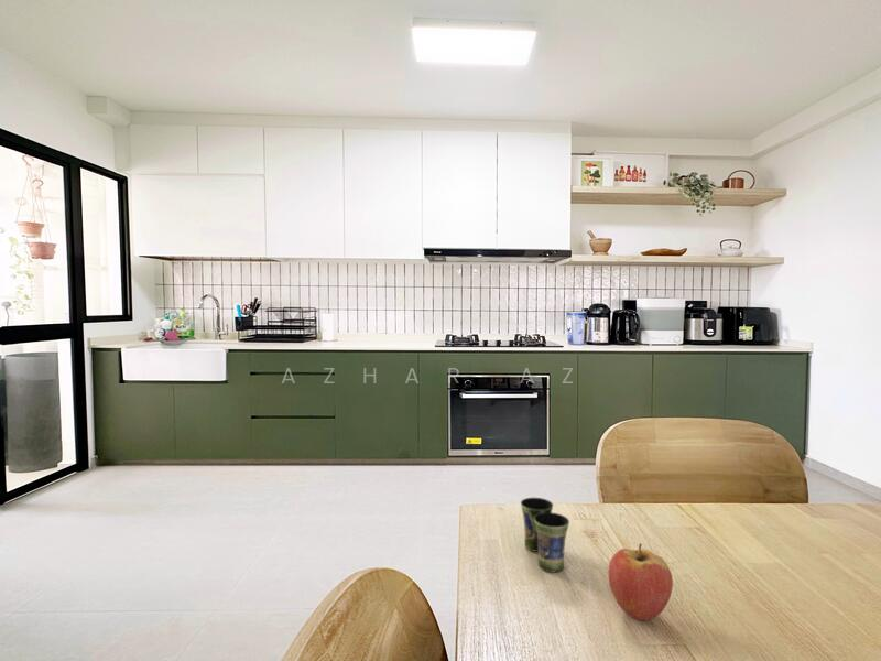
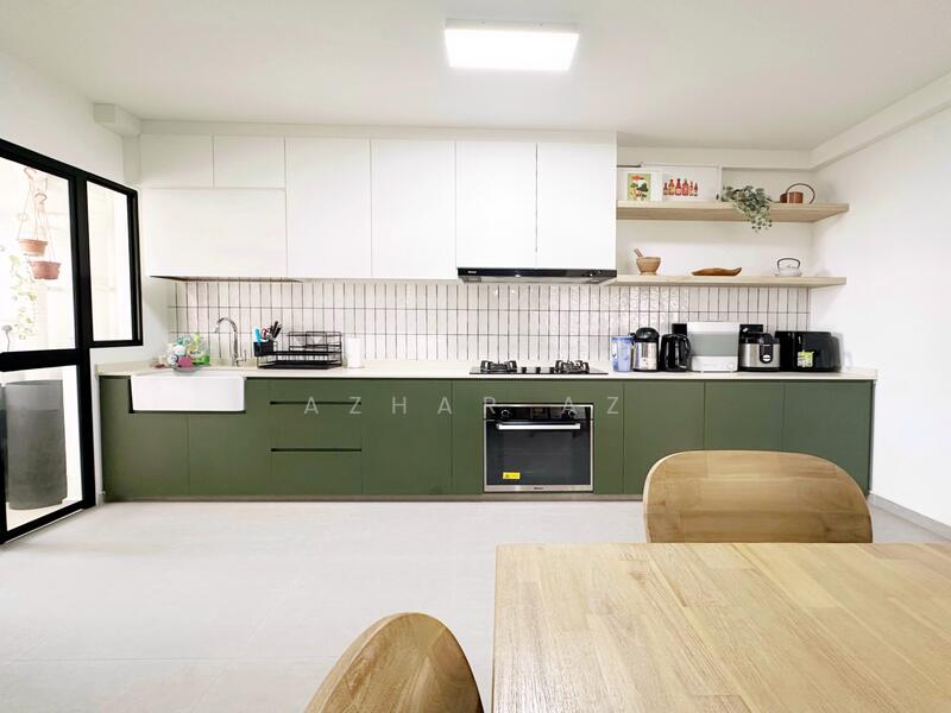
- fruit (640, 577)
- cup (543, 533)
